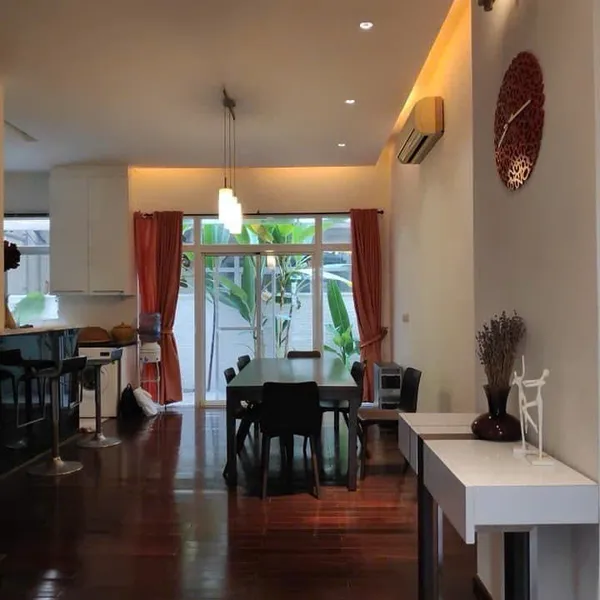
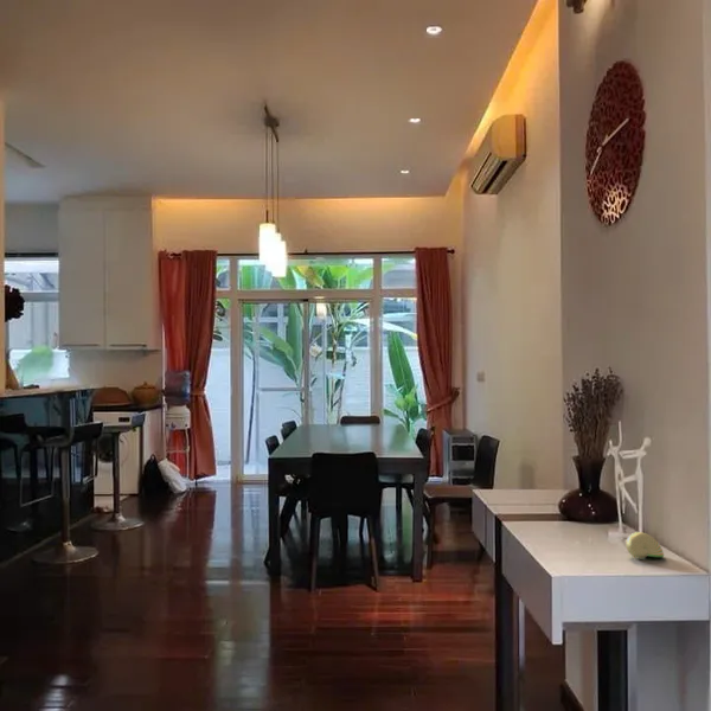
+ decorative egg (643, 544)
